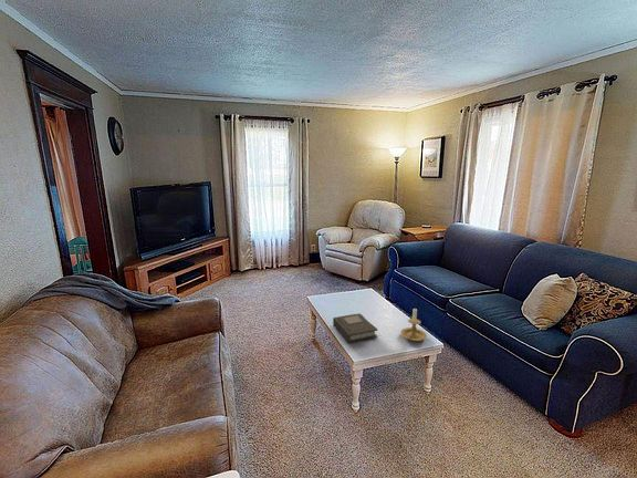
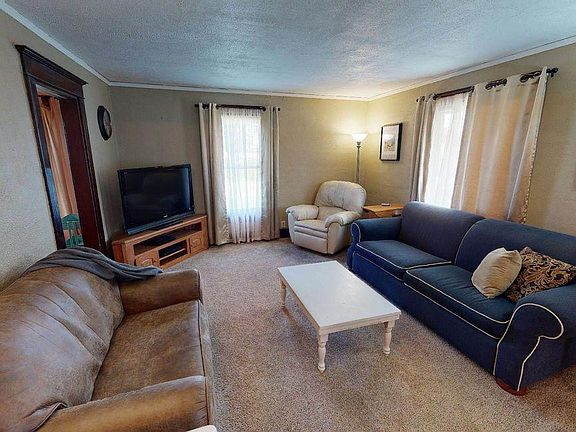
- candle holder (414, 323)
- book (354, 326)
